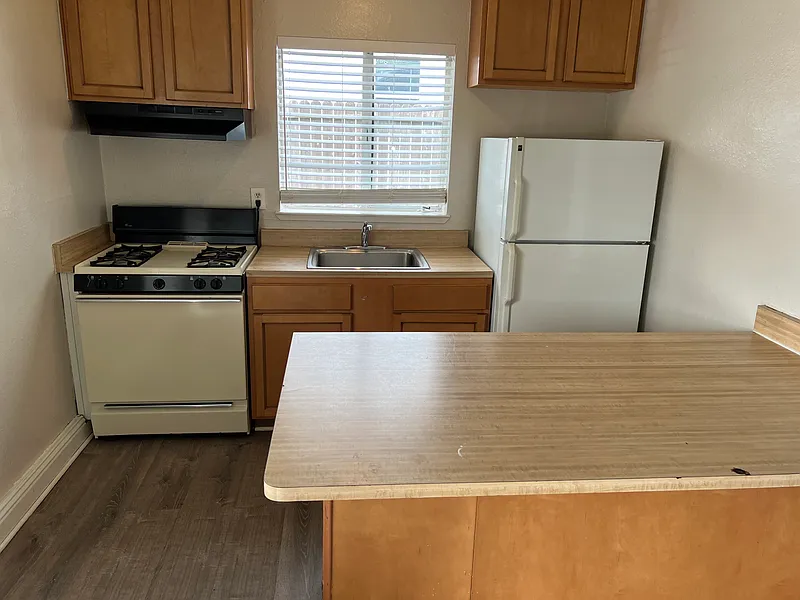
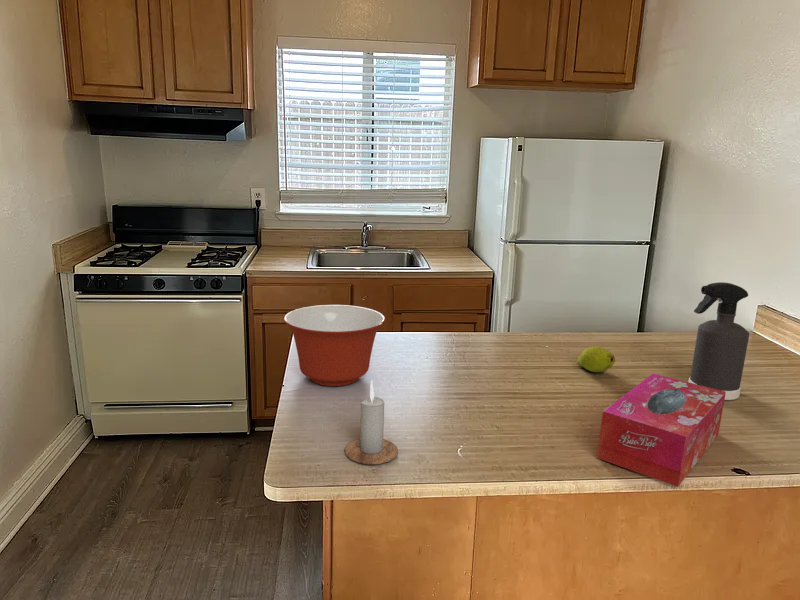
+ tissue box (663, 423)
+ fruit (594, 357)
+ spray bottle (718, 338)
+ candle (372, 415)
+ mixing bowl (334, 347)
